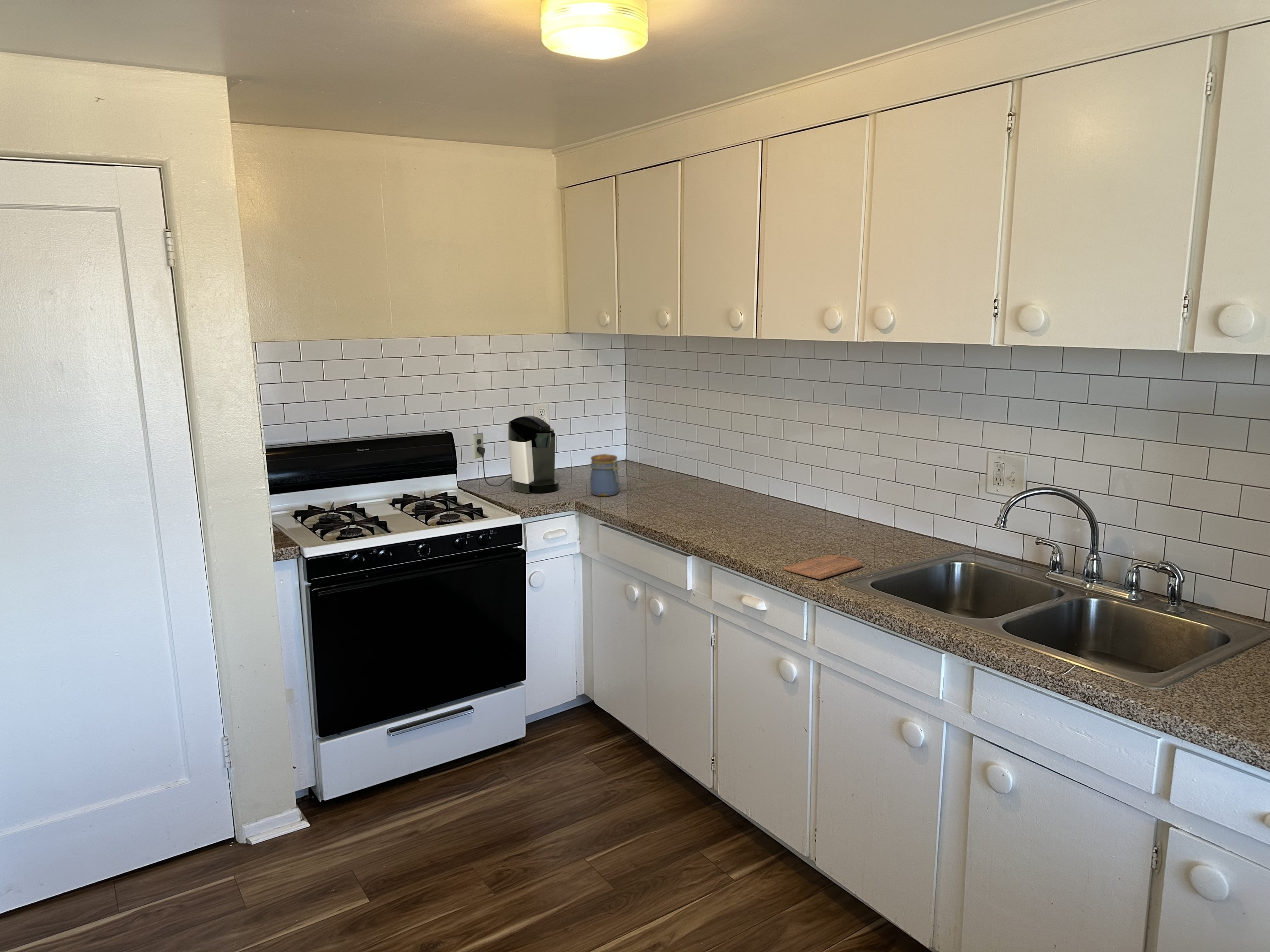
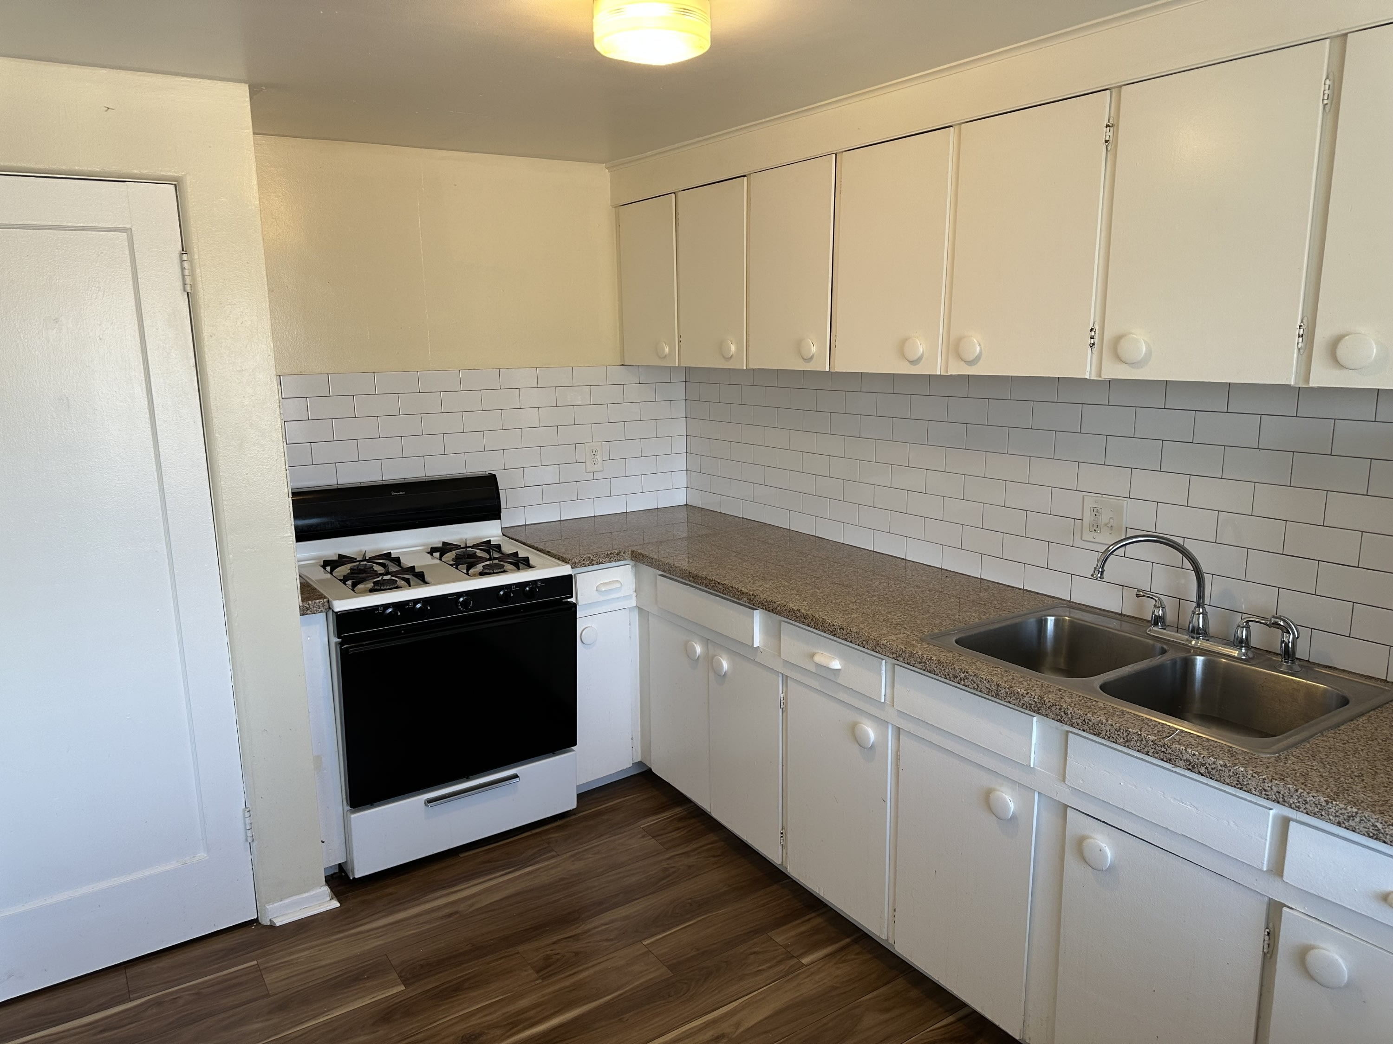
- jar (605, 474)
- cutting board (826, 566)
- coffee maker (523, 454)
